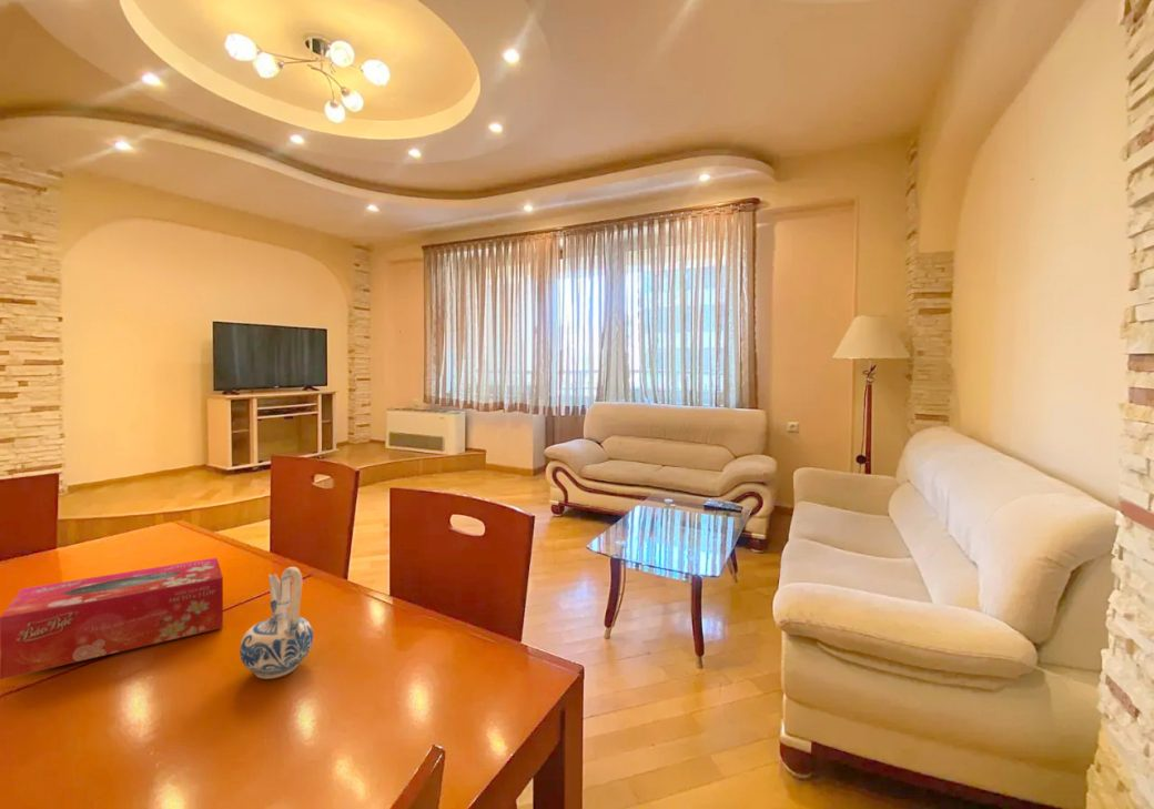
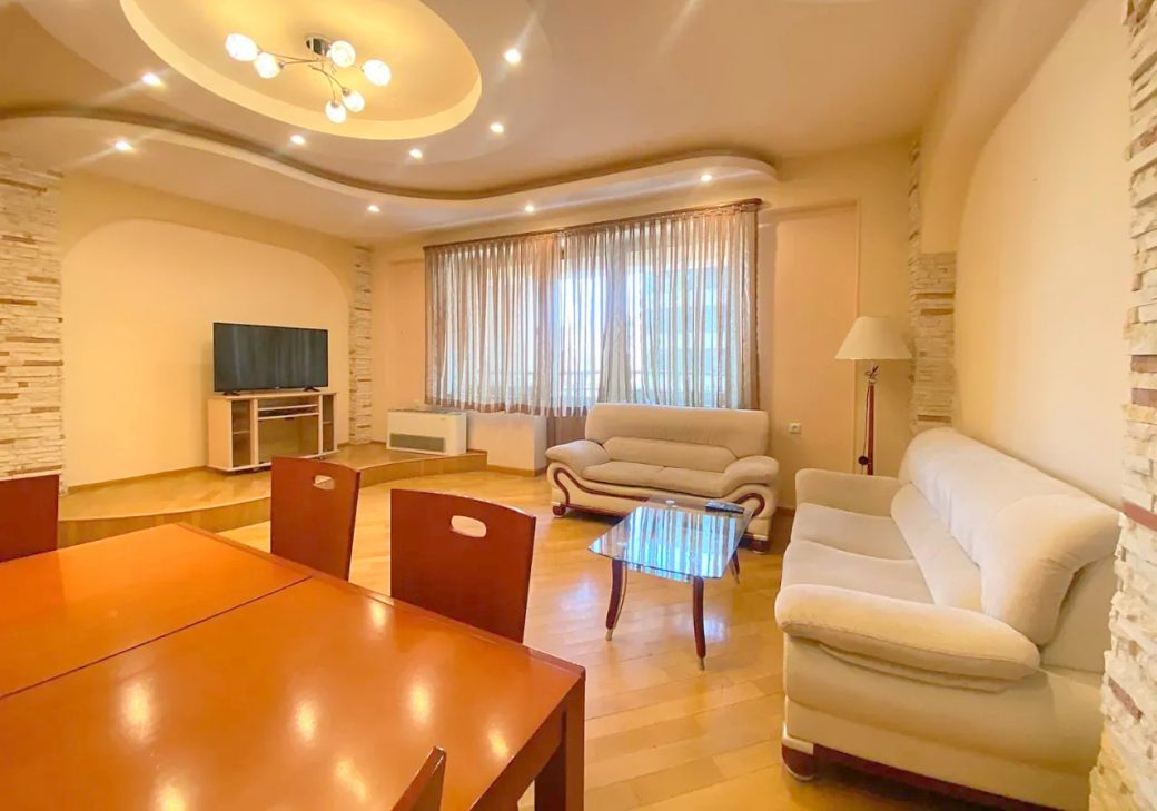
- ceramic pitcher (277, 617)
- tissue box (125, 608)
